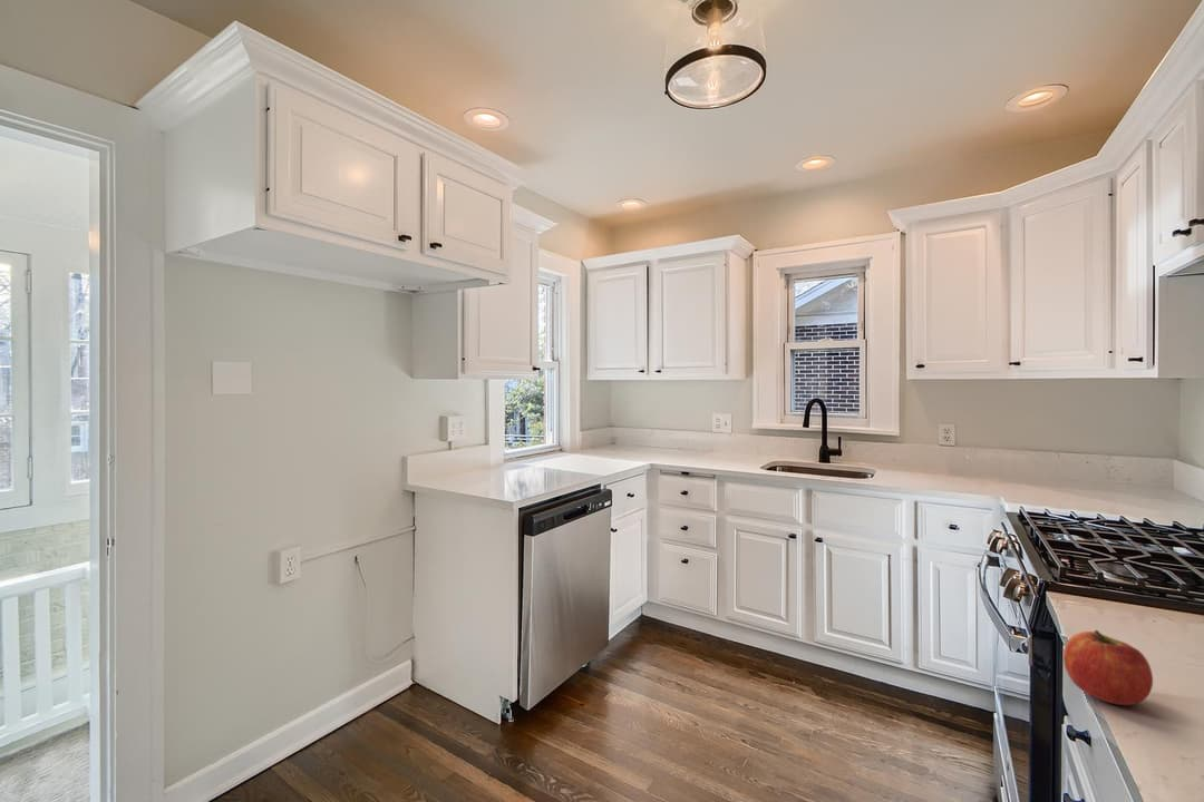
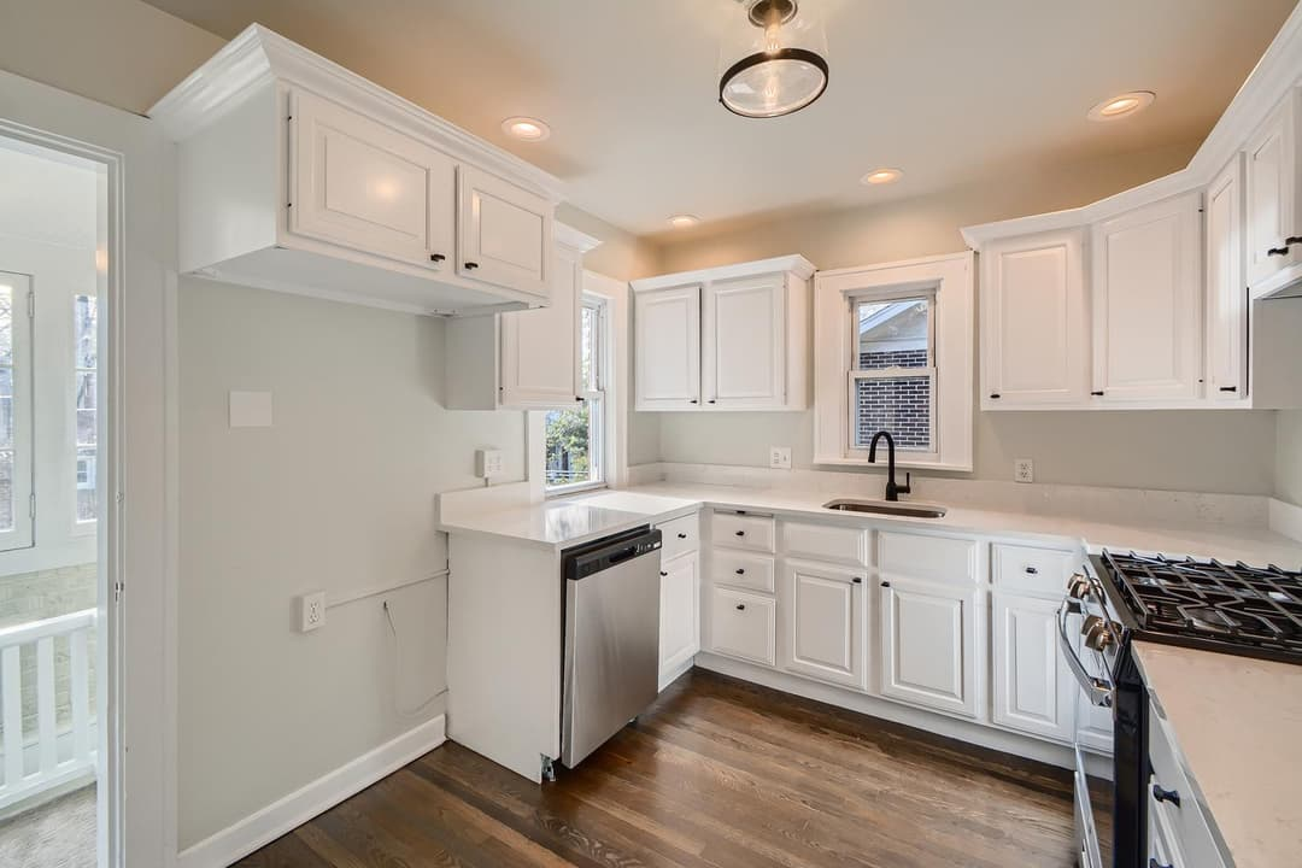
- apple (1106, 664)
